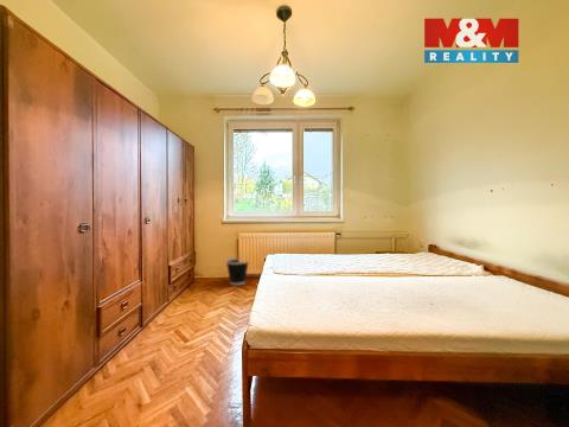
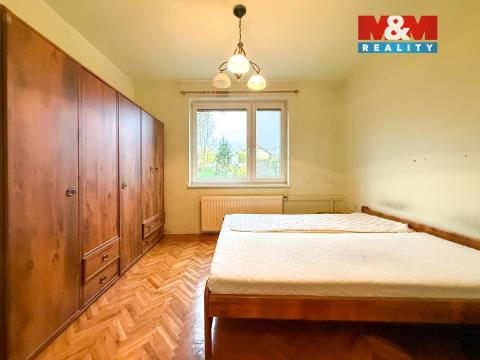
- wastebasket (237, 272)
